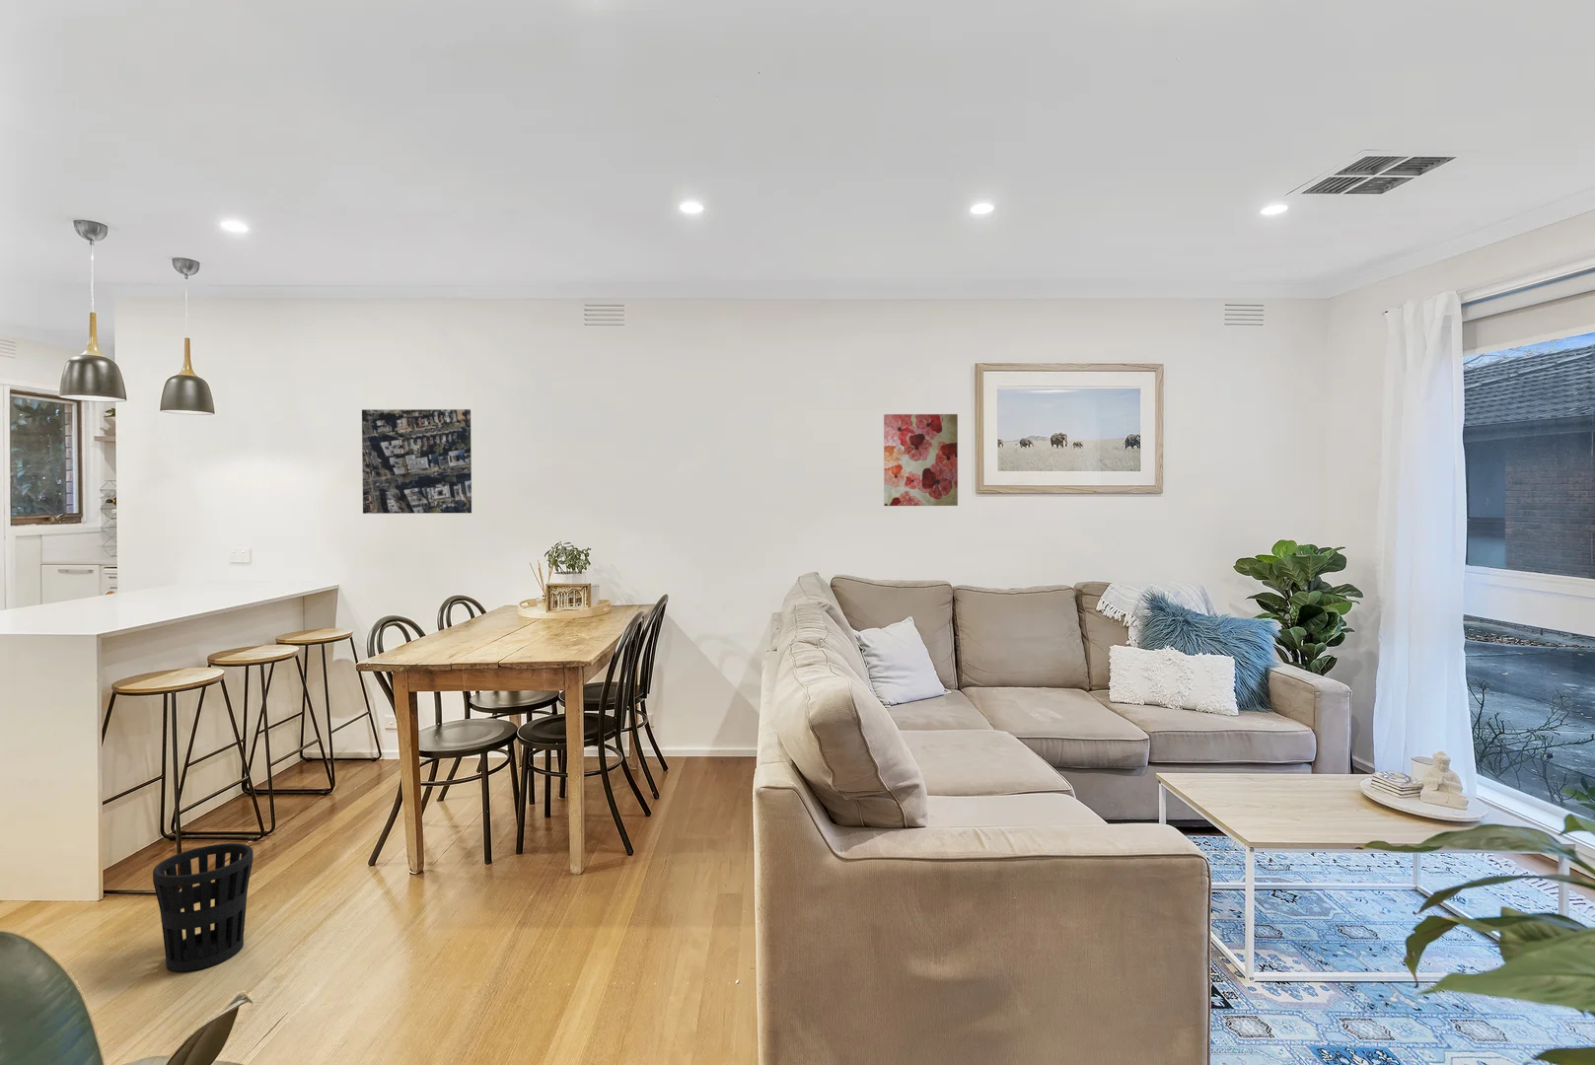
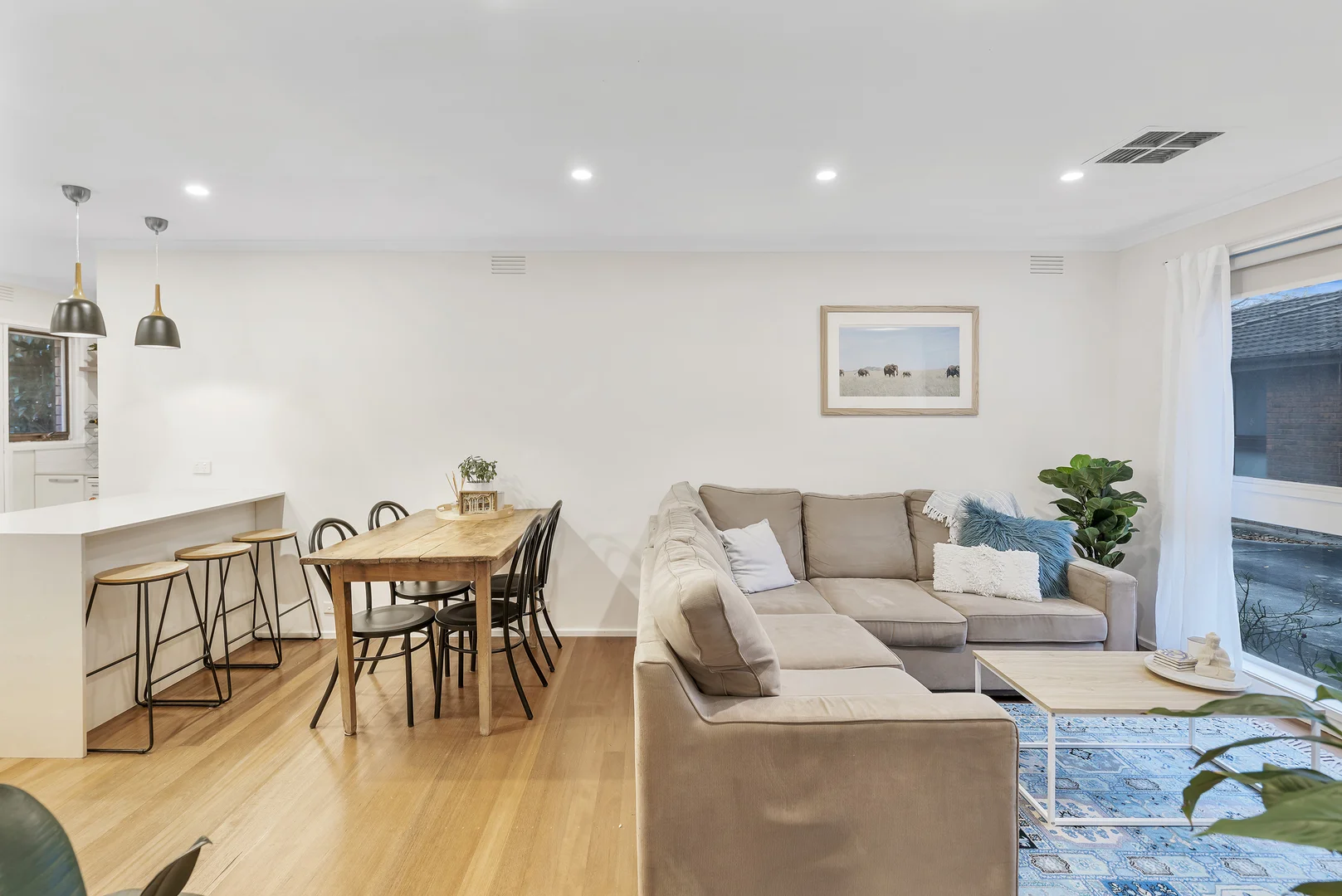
- wall art (920, 460)
- wastebasket (204, 906)
- aerial map (415, 460)
